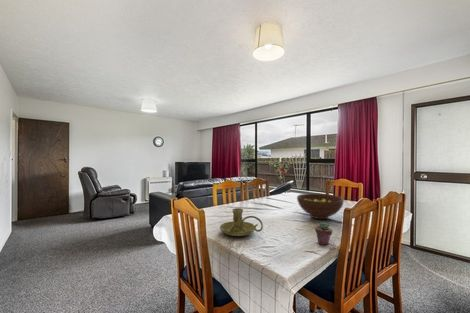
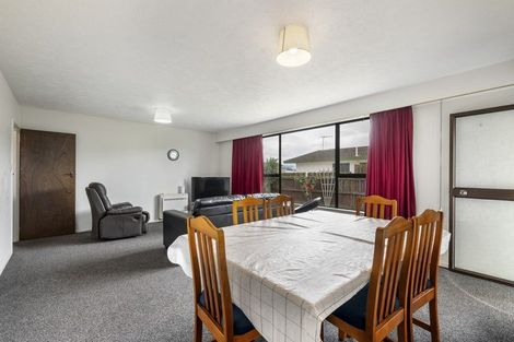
- candle holder (241, 221)
- fruit bowl (319, 207)
- potted succulent (323, 232)
